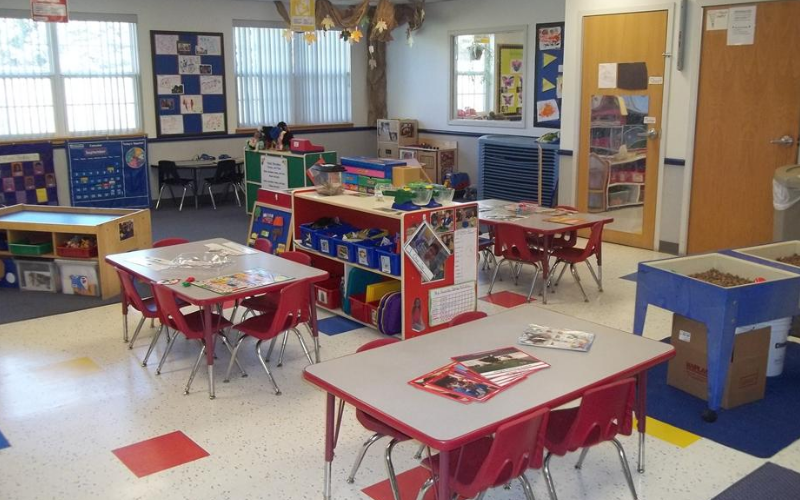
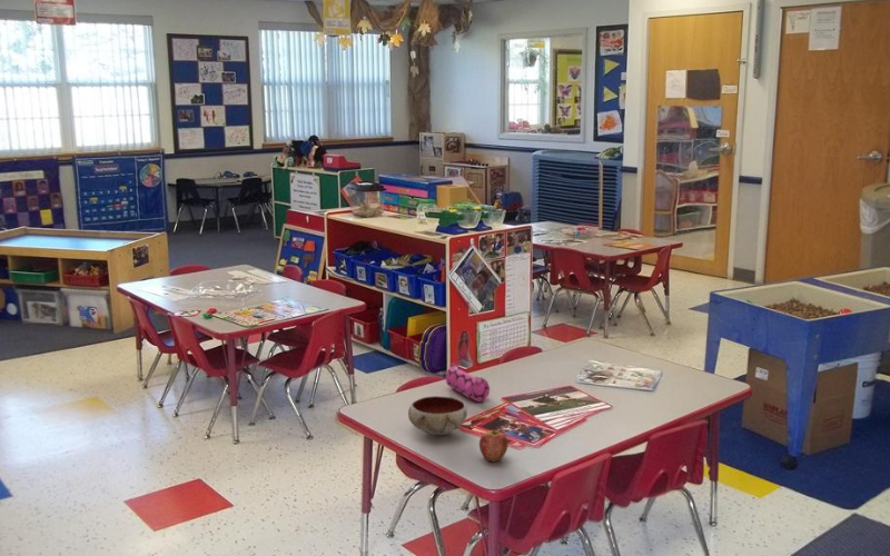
+ bowl (437, 418)
+ apple (493, 445)
+ pencil case (466, 381)
